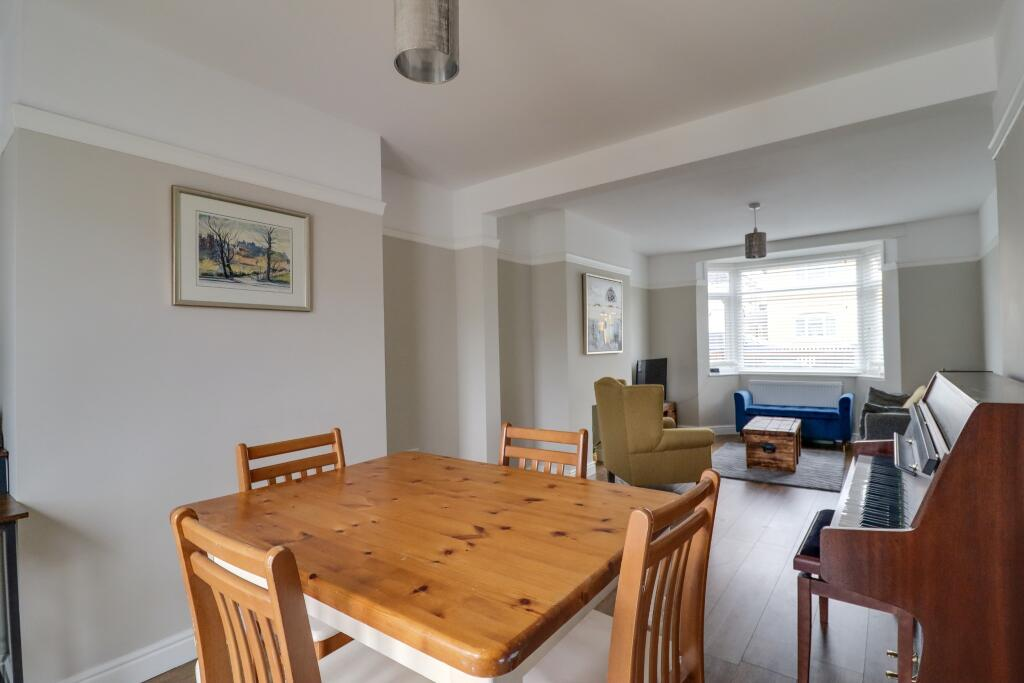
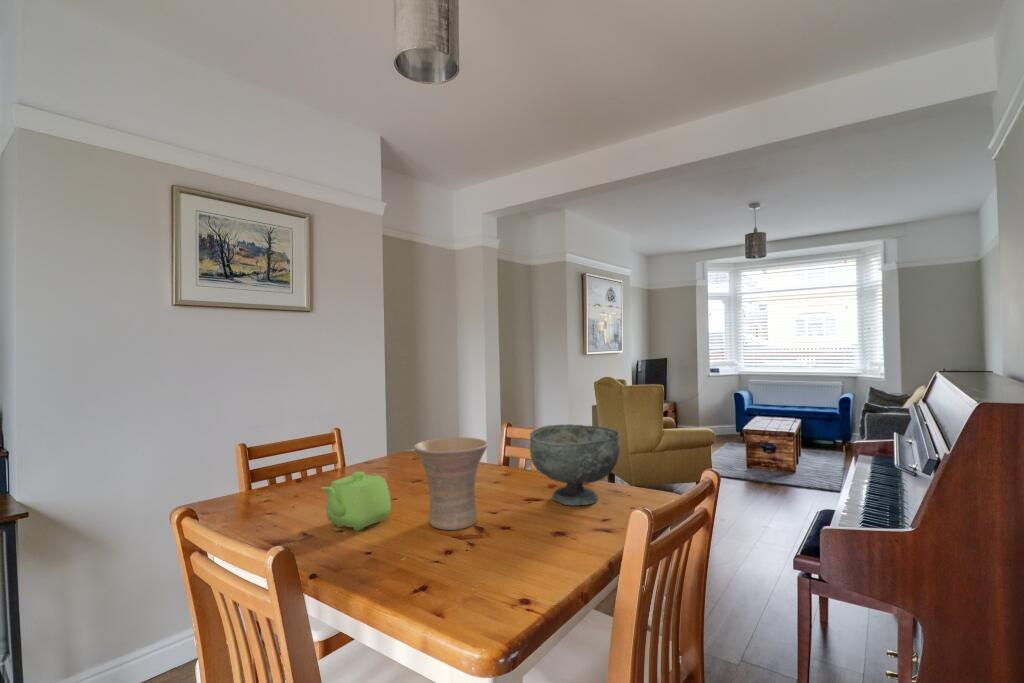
+ vase (451, 482)
+ decorative bowl (574, 465)
+ teapot (354, 499)
